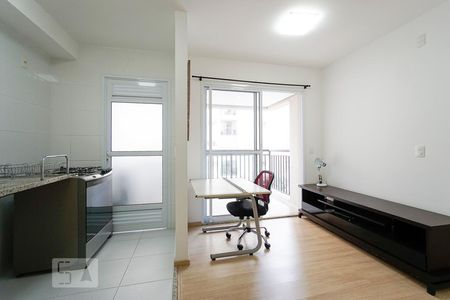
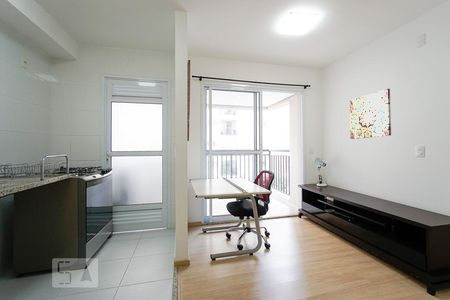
+ wall art (368, 116)
